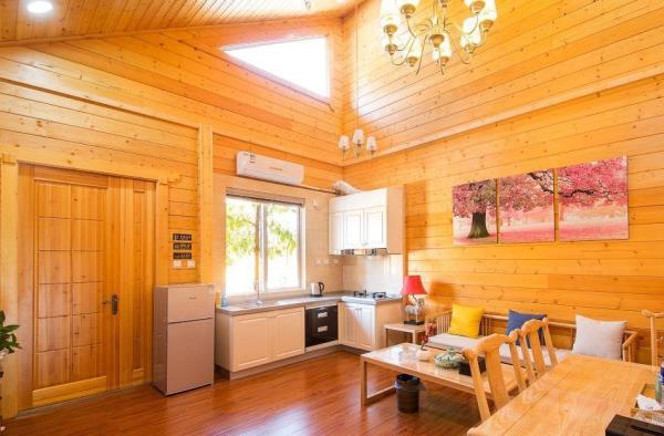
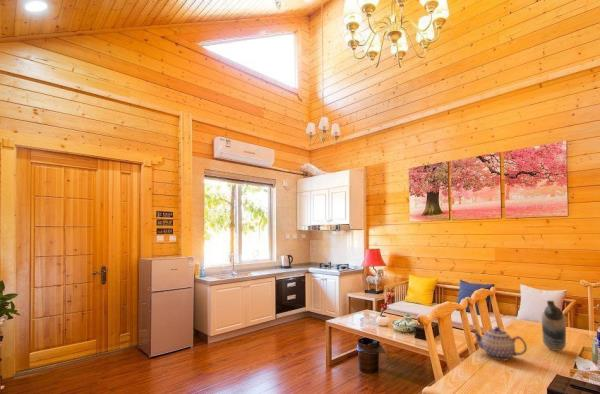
+ water bottle (553, 325)
+ teapot (497, 341)
